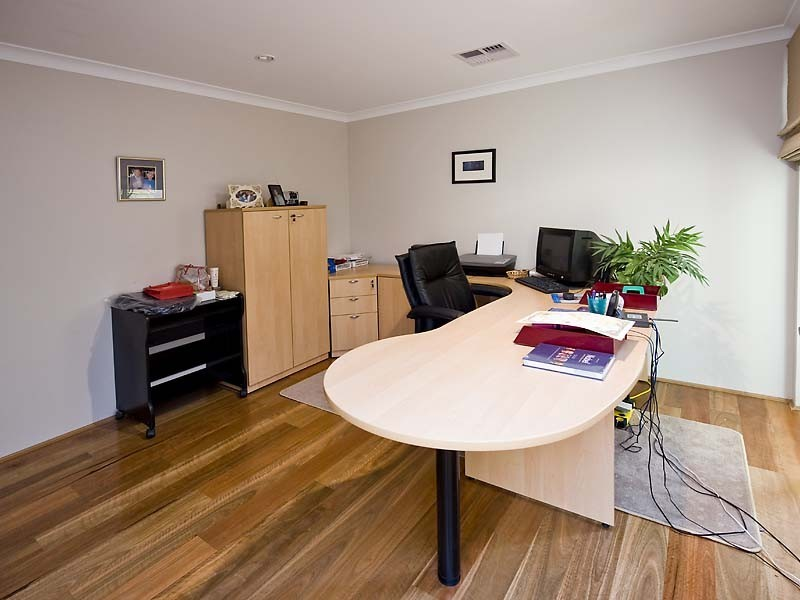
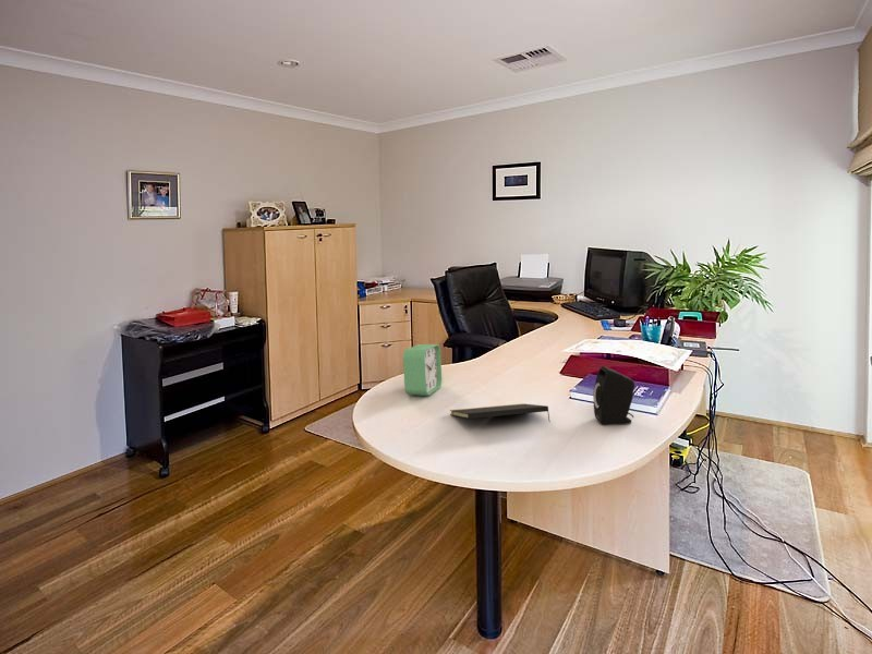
+ alarm clock (423, 368)
+ speaker (616, 395)
+ notepad (497, 410)
